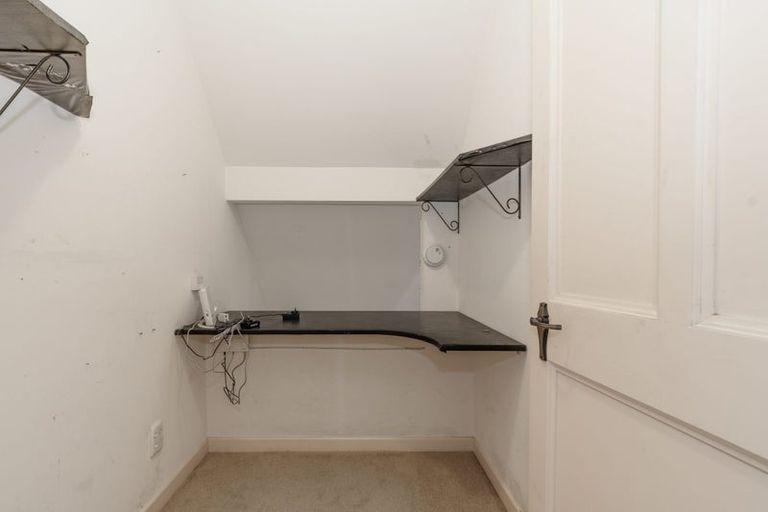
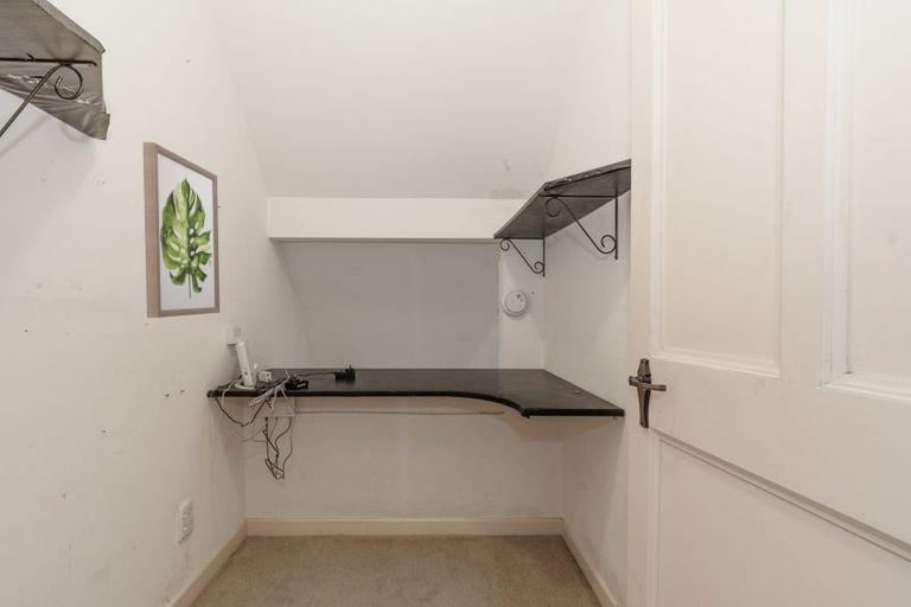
+ wall art (186, 237)
